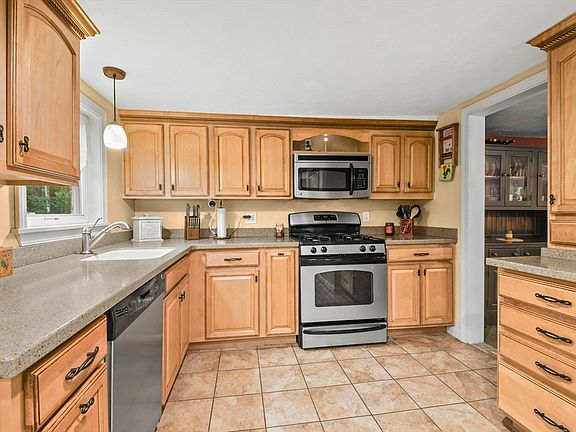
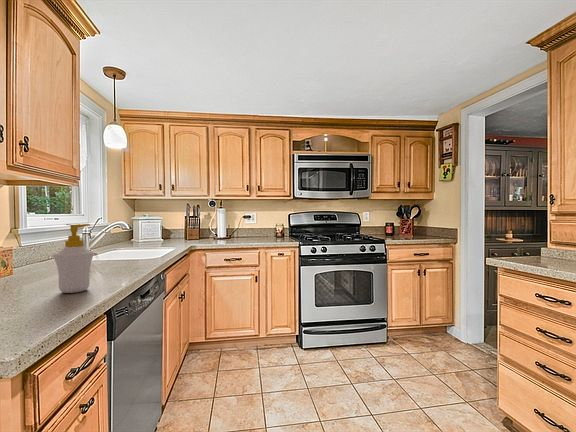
+ soap bottle (74, 257)
